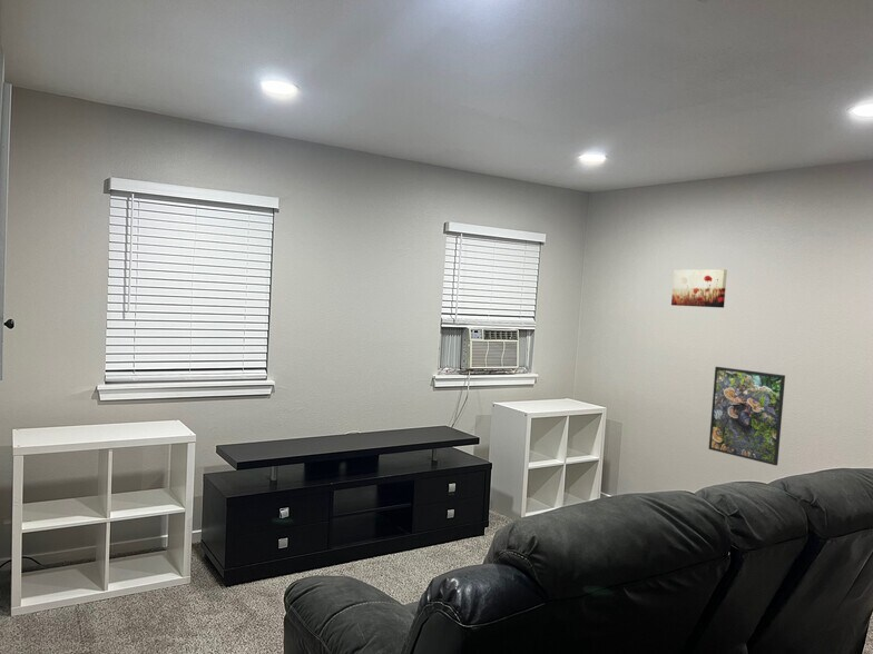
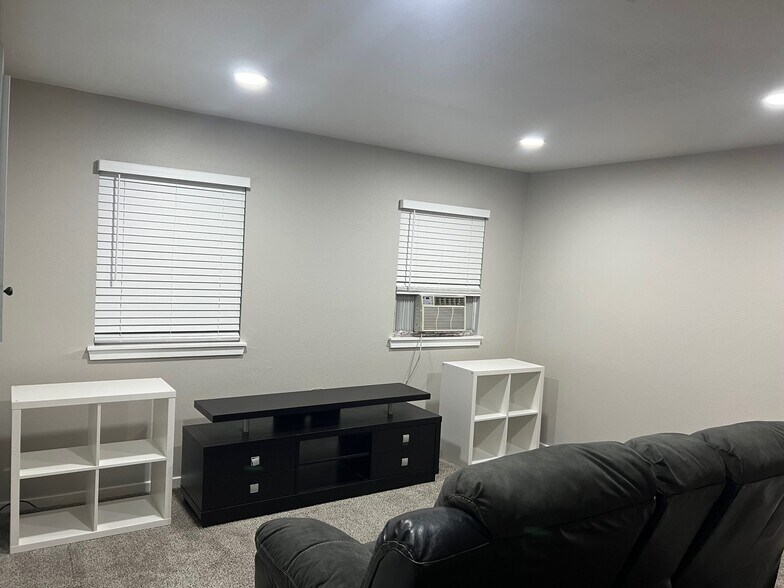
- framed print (745, 414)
- wall art (698, 288)
